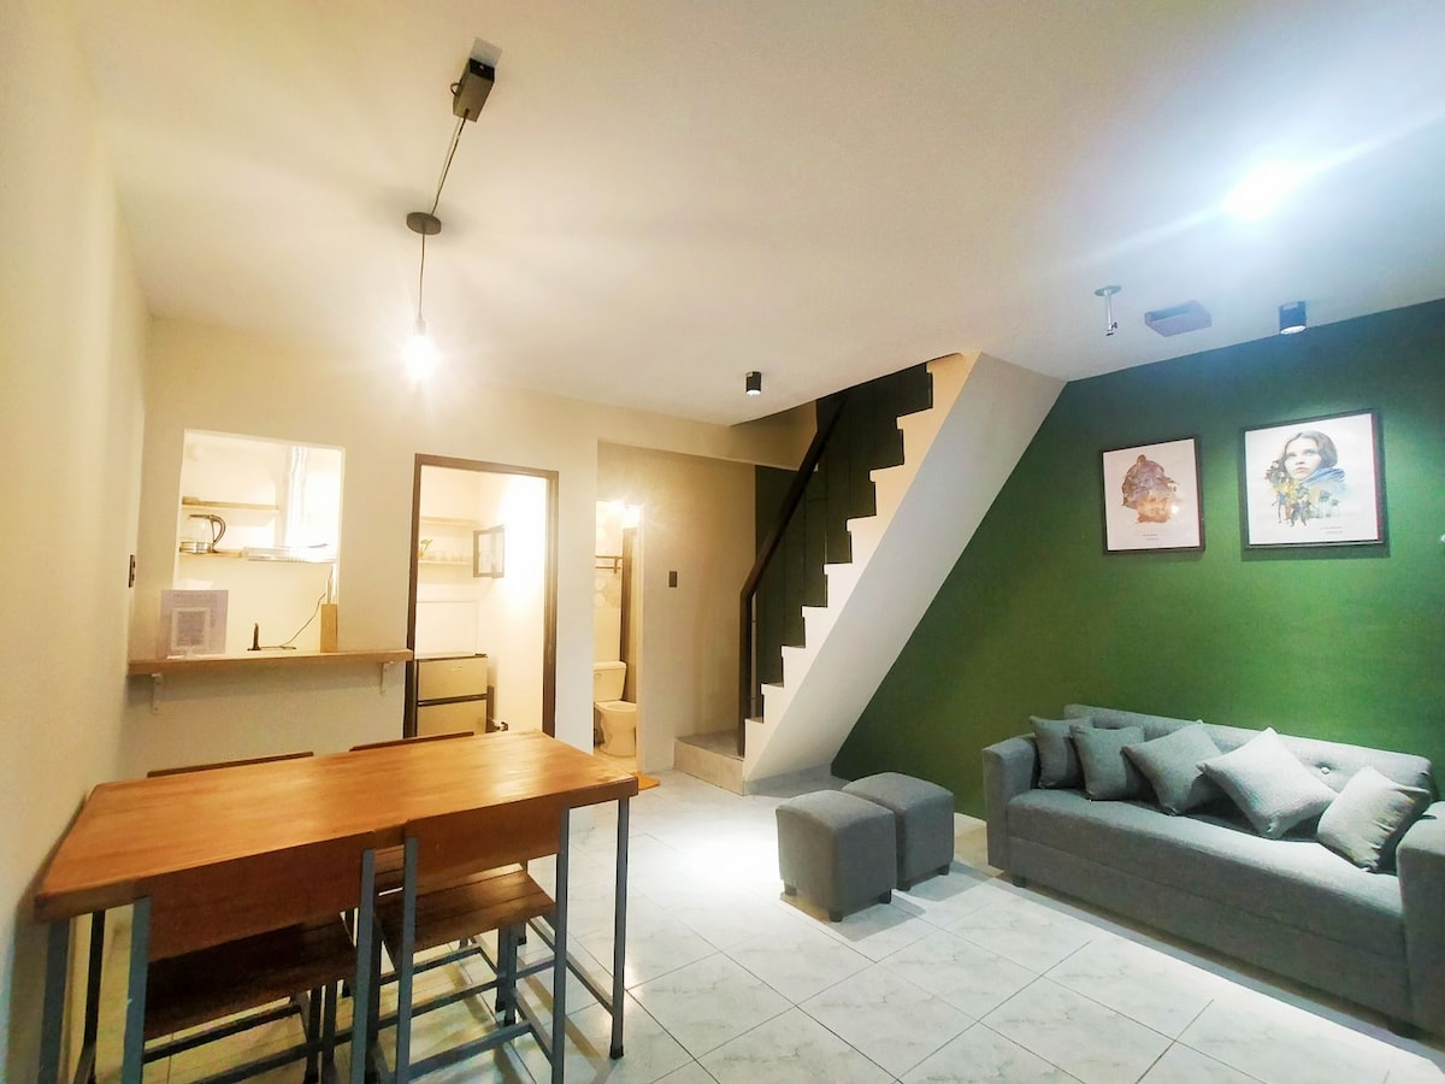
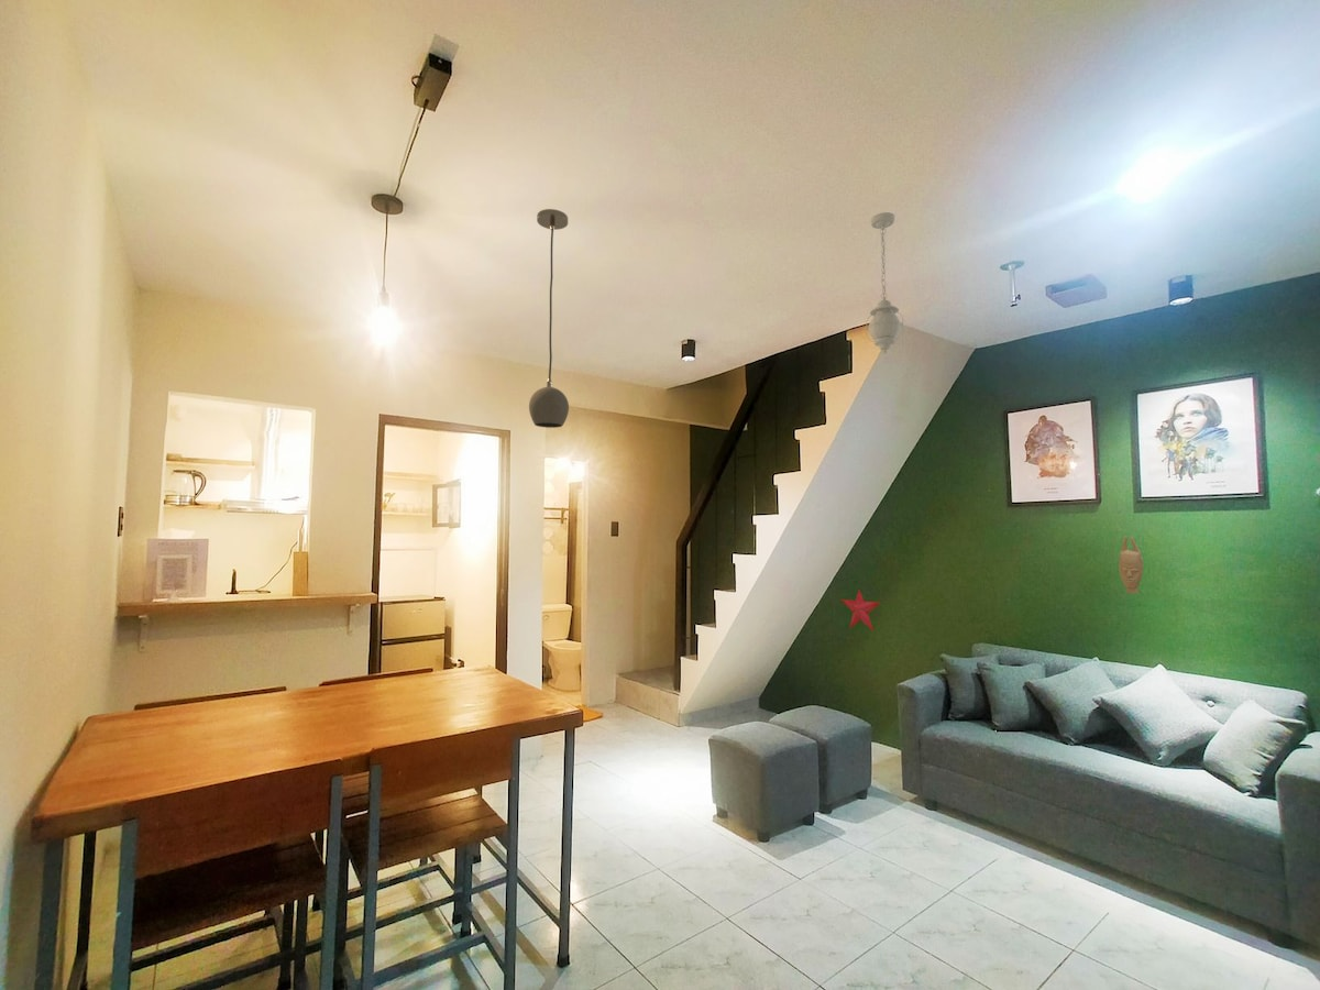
+ pendant light (883, 286)
+ light fixture (550, 319)
+ decorative star (859, 609)
+ mask (1130, 564)
